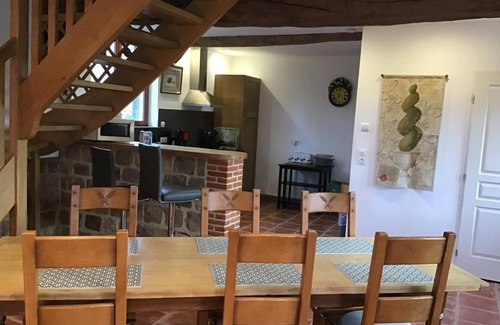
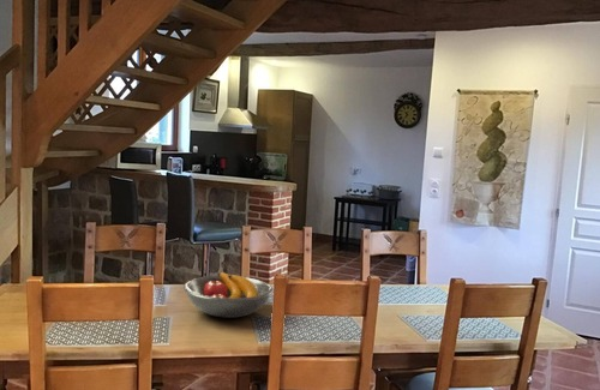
+ fruit bowl (228, 295)
